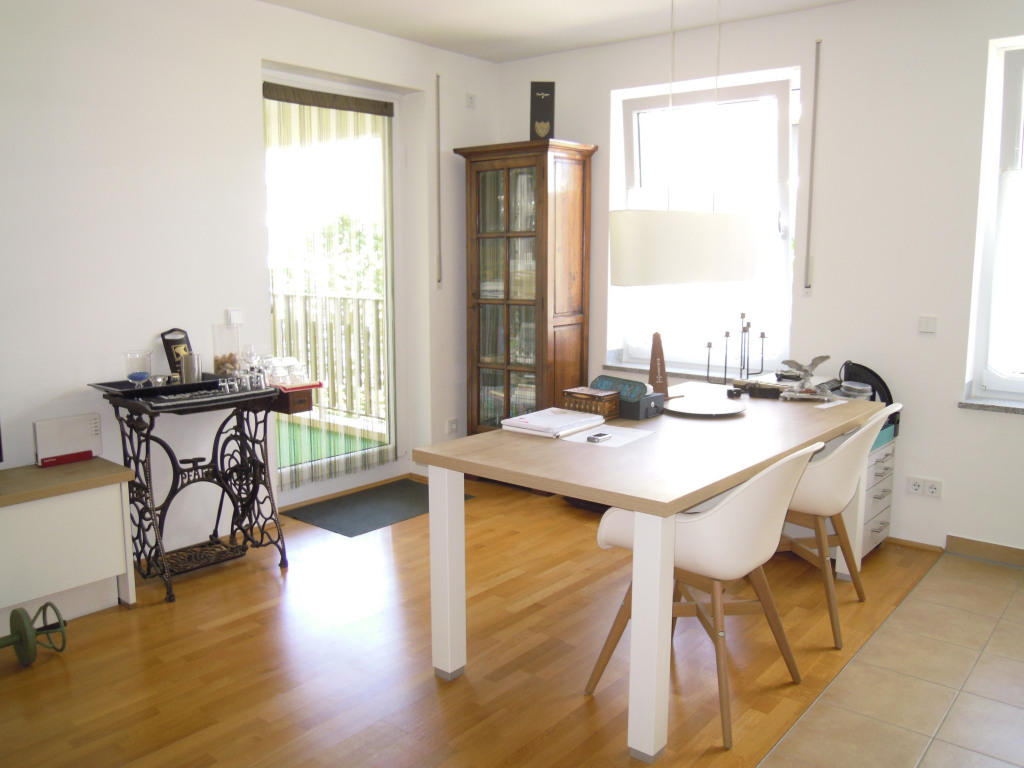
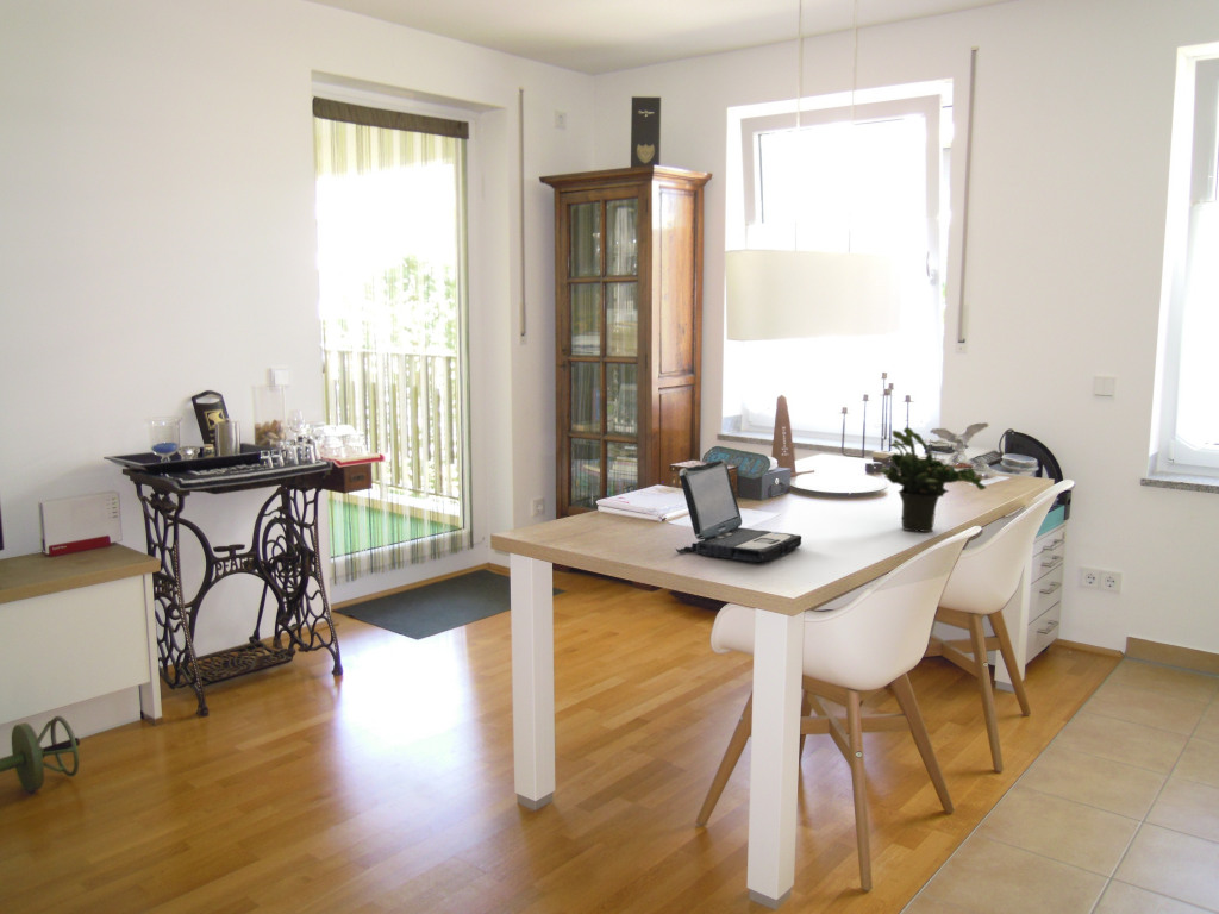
+ potted plant (926, 480)
+ laptop (737, 508)
